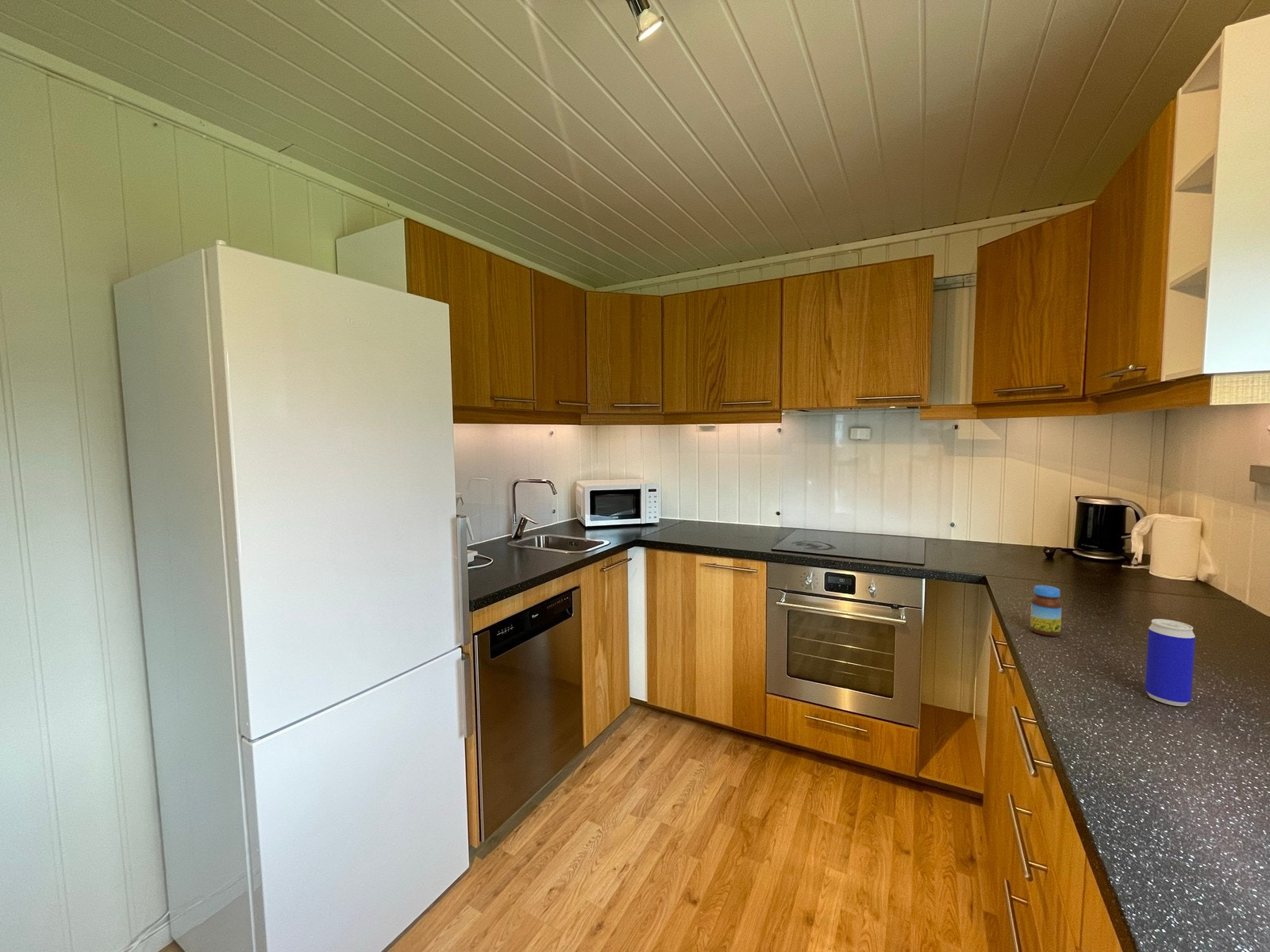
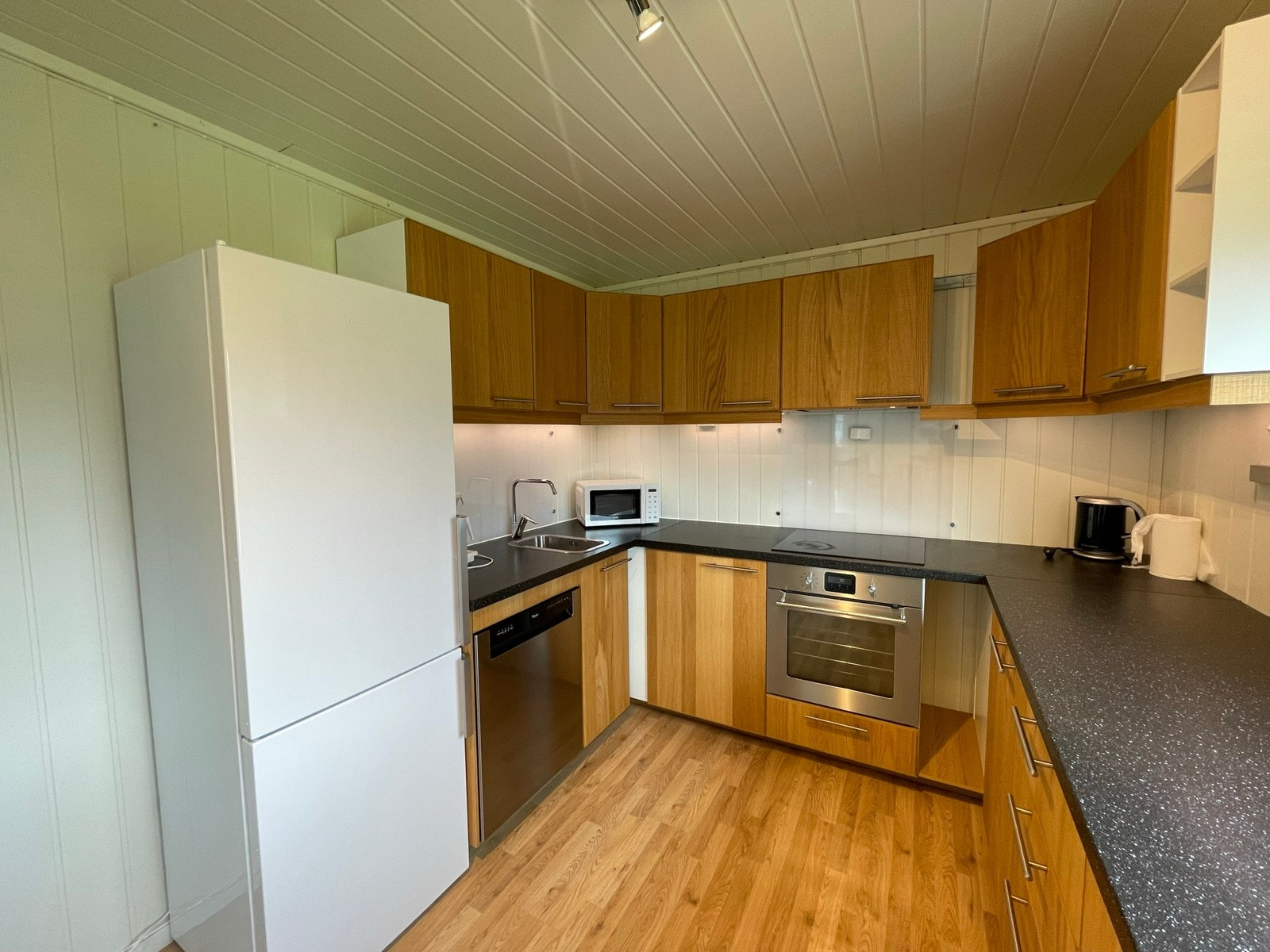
- jar (1045, 609)
- beverage can (1169, 662)
